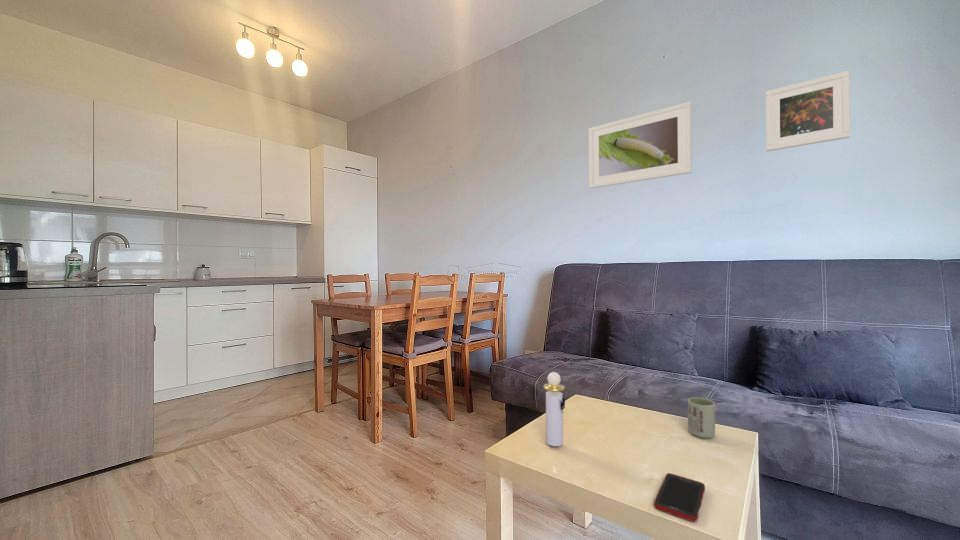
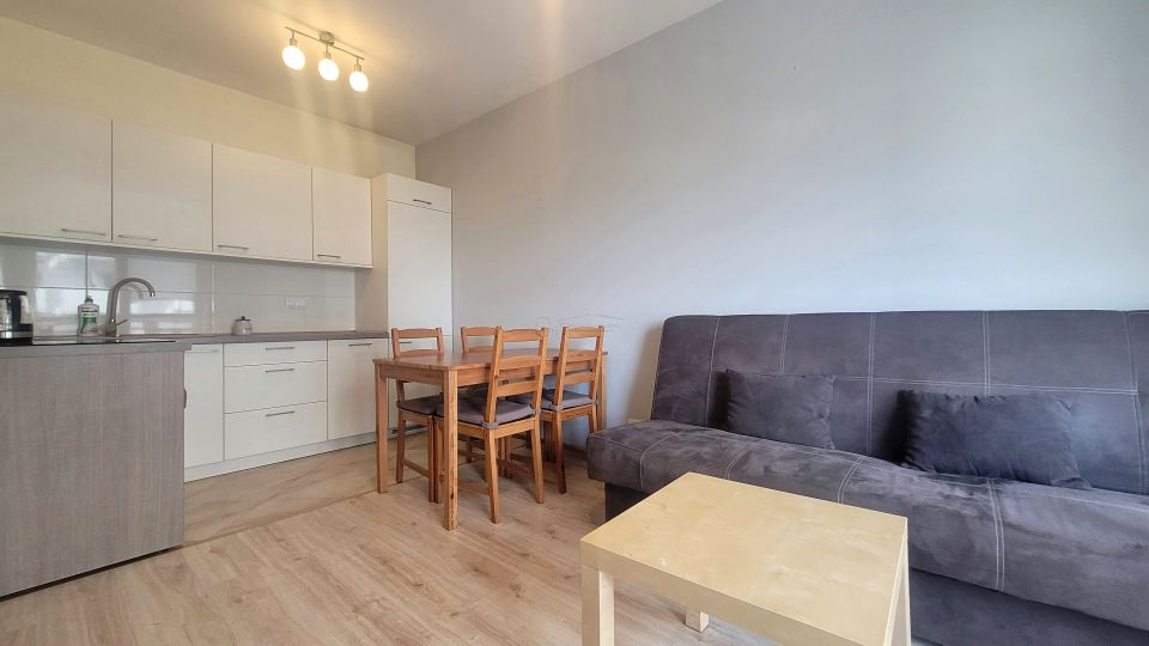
- perfume bottle (554, 408)
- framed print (636, 148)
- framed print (805, 113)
- cell phone (680, 495)
- cup (701, 417)
